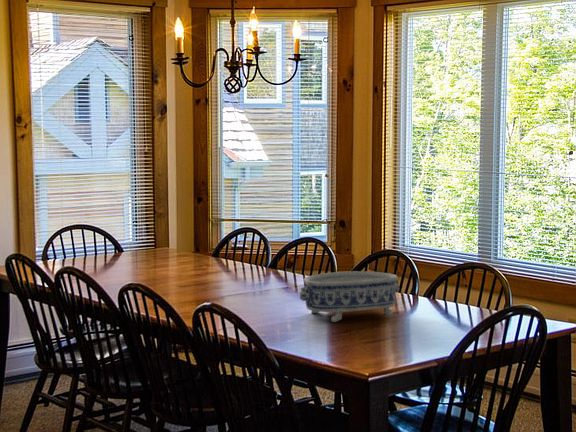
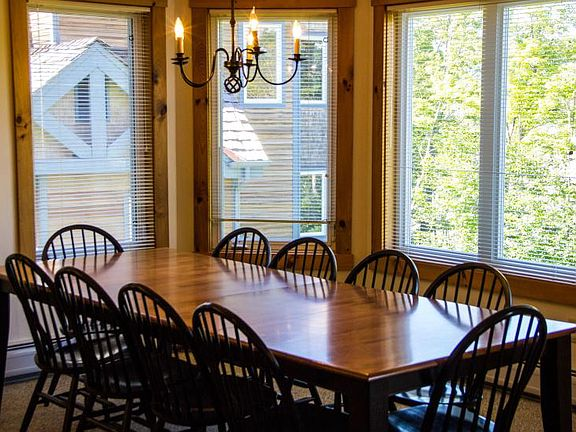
- decorative bowl (350, 295)
